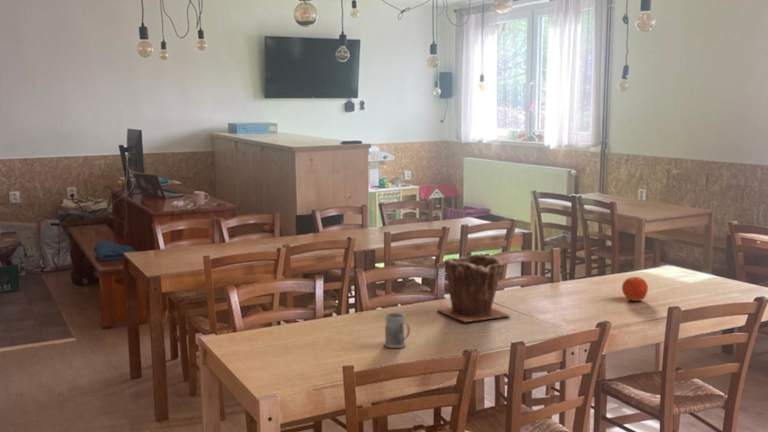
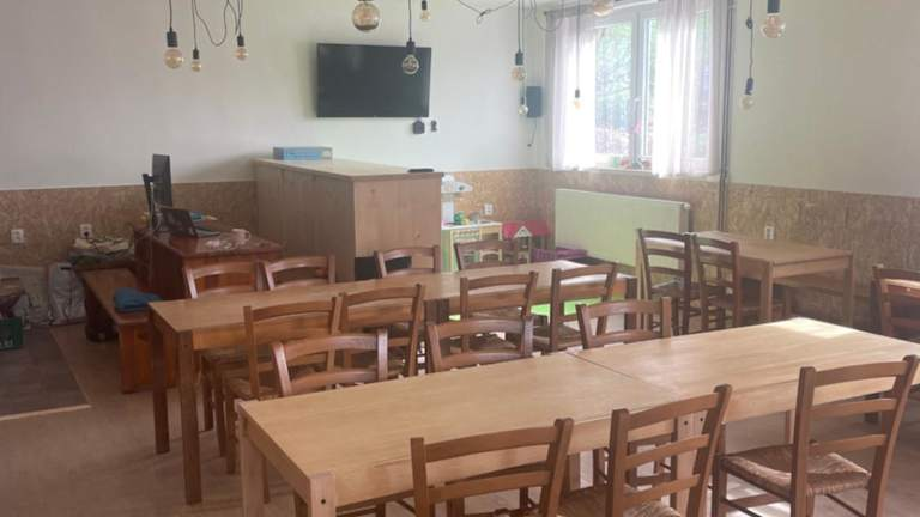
- fruit (634, 288)
- plant pot (473, 285)
- mug (398, 331)
